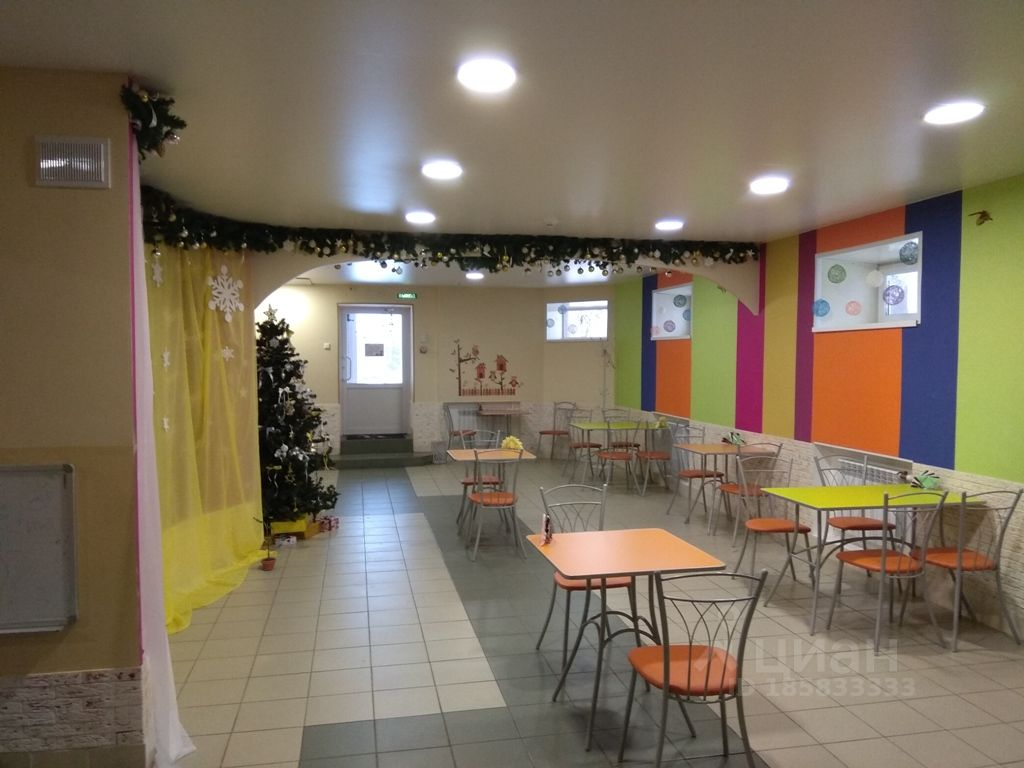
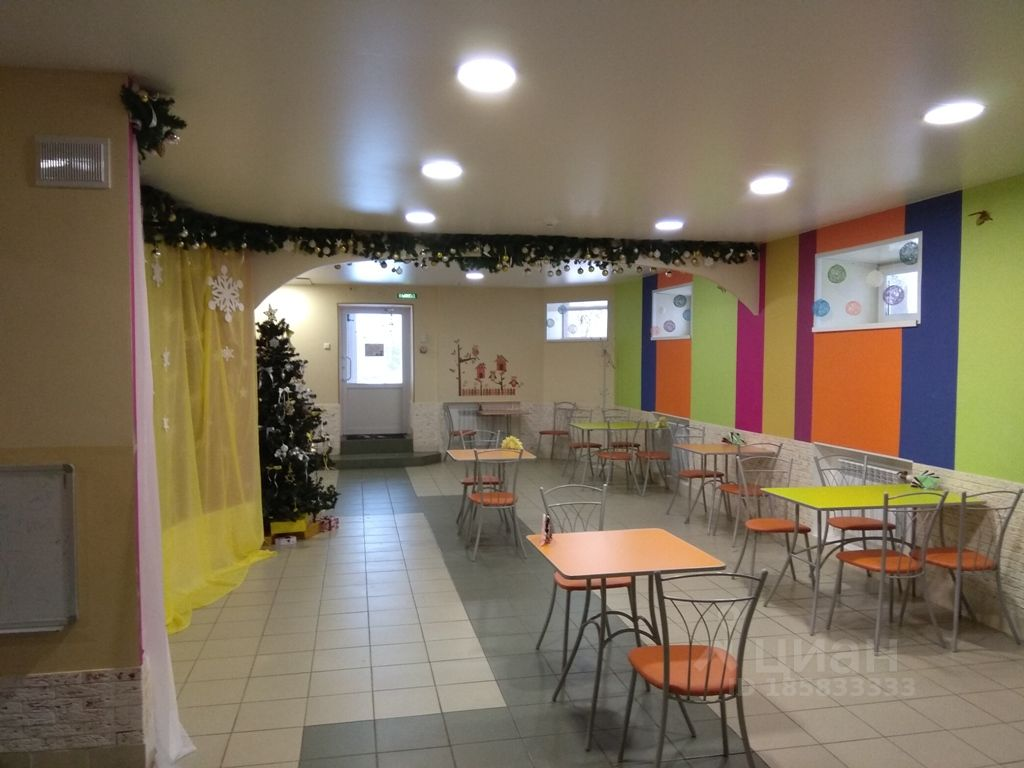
- potted plant (267, 544)
- wastebasket (439, 452)
